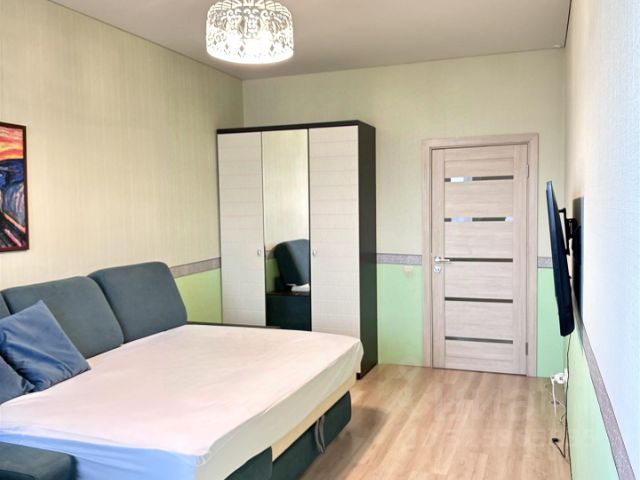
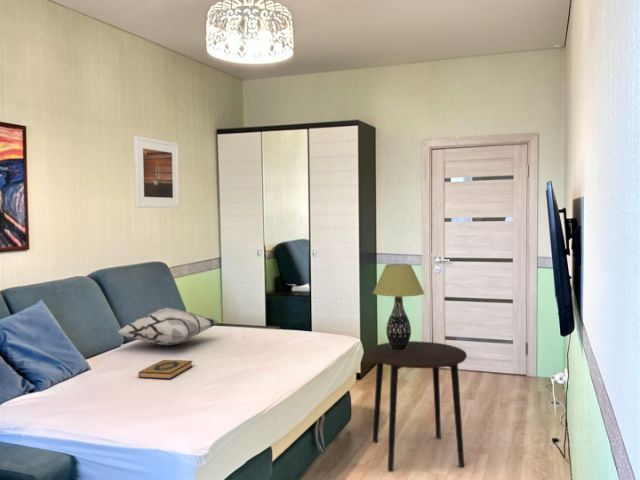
+ decorative pillow (170, 326)
+ table lamp (398, 306)
+ side table (434, 402)
+ hardback book (166, 368)
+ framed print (157, 174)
